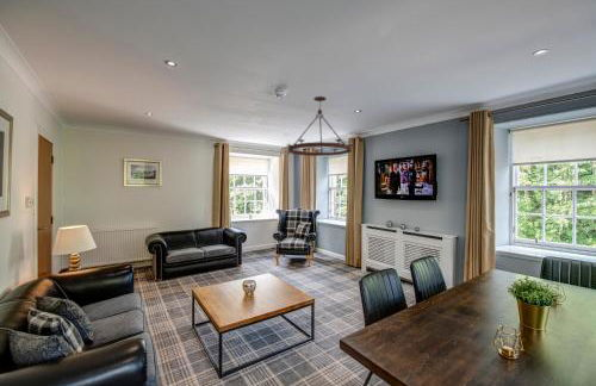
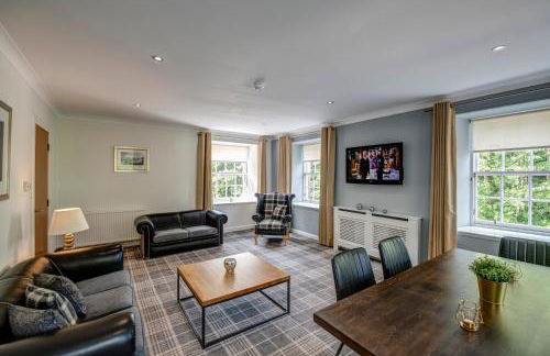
- chandelier (319, 125)
